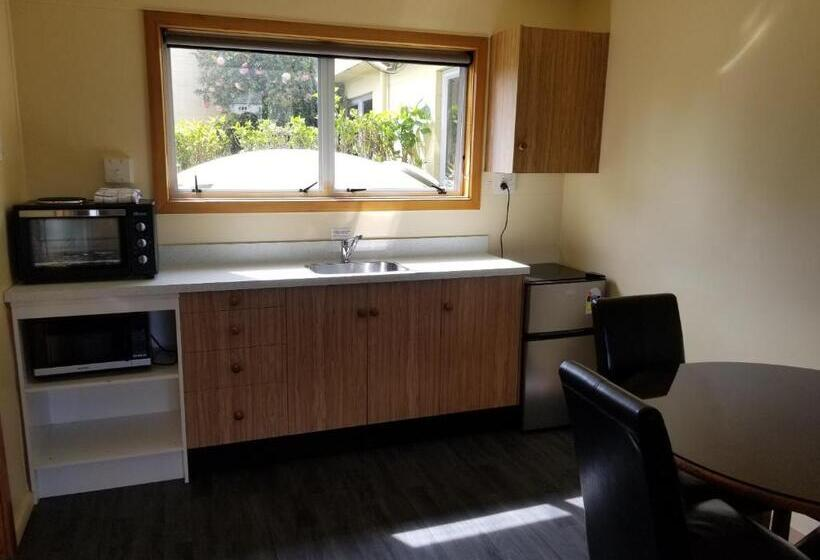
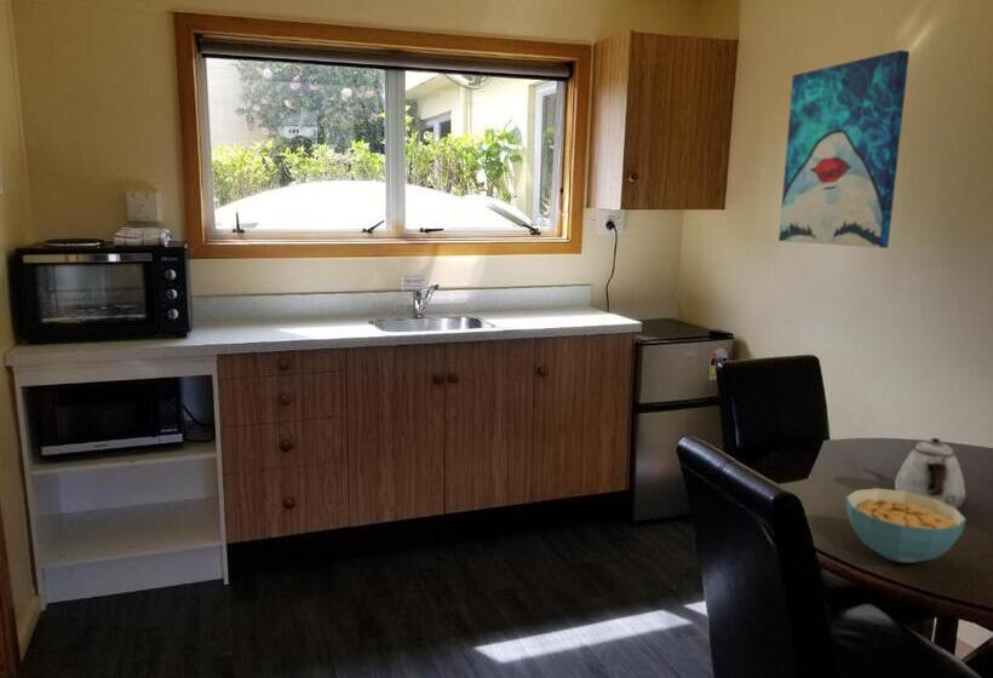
+ teapot (930, 467)
+ wall art (837, 155)
+ cereal bowl (901, 532)
